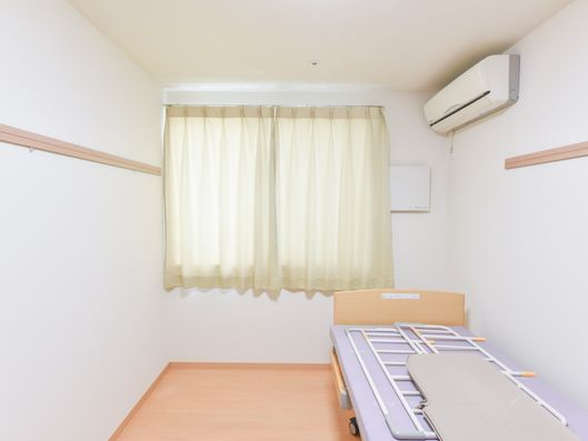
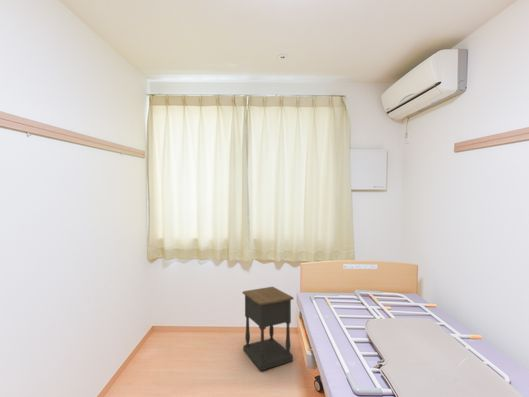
+ nightstand (267, 324)
